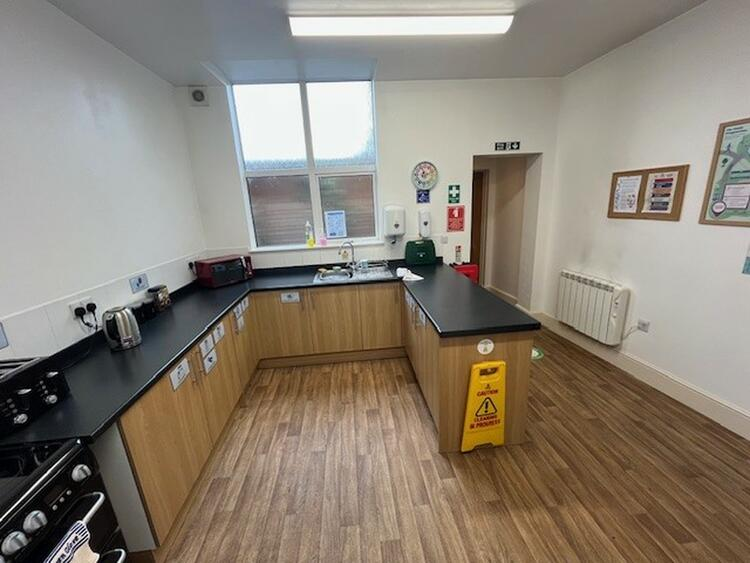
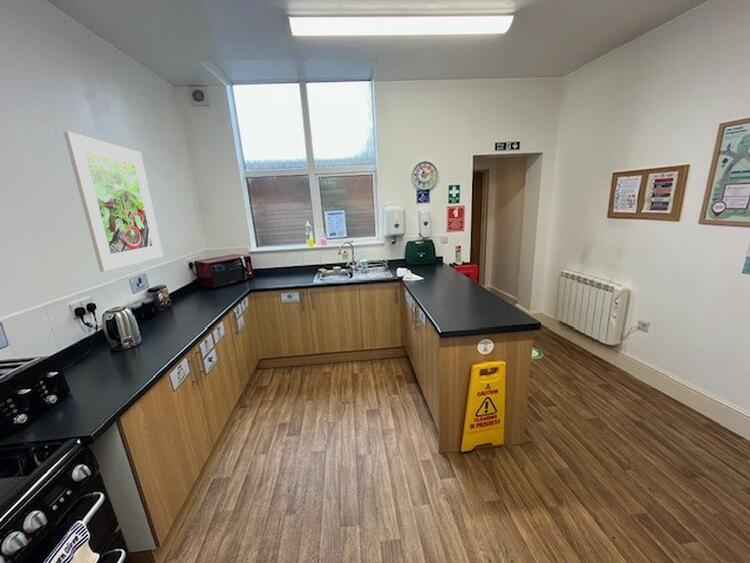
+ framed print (122, 205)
